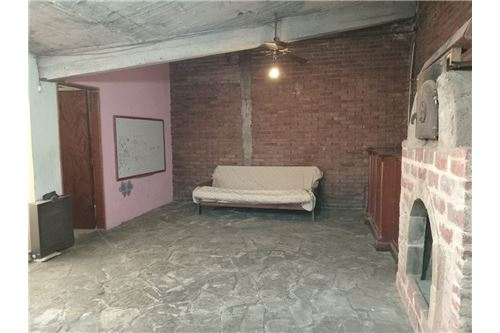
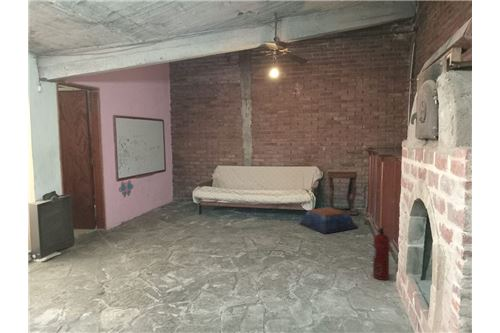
+ kotatsu (327, 218)
+ fire extinguisher (381, 251)
+ side table (347, 193)
